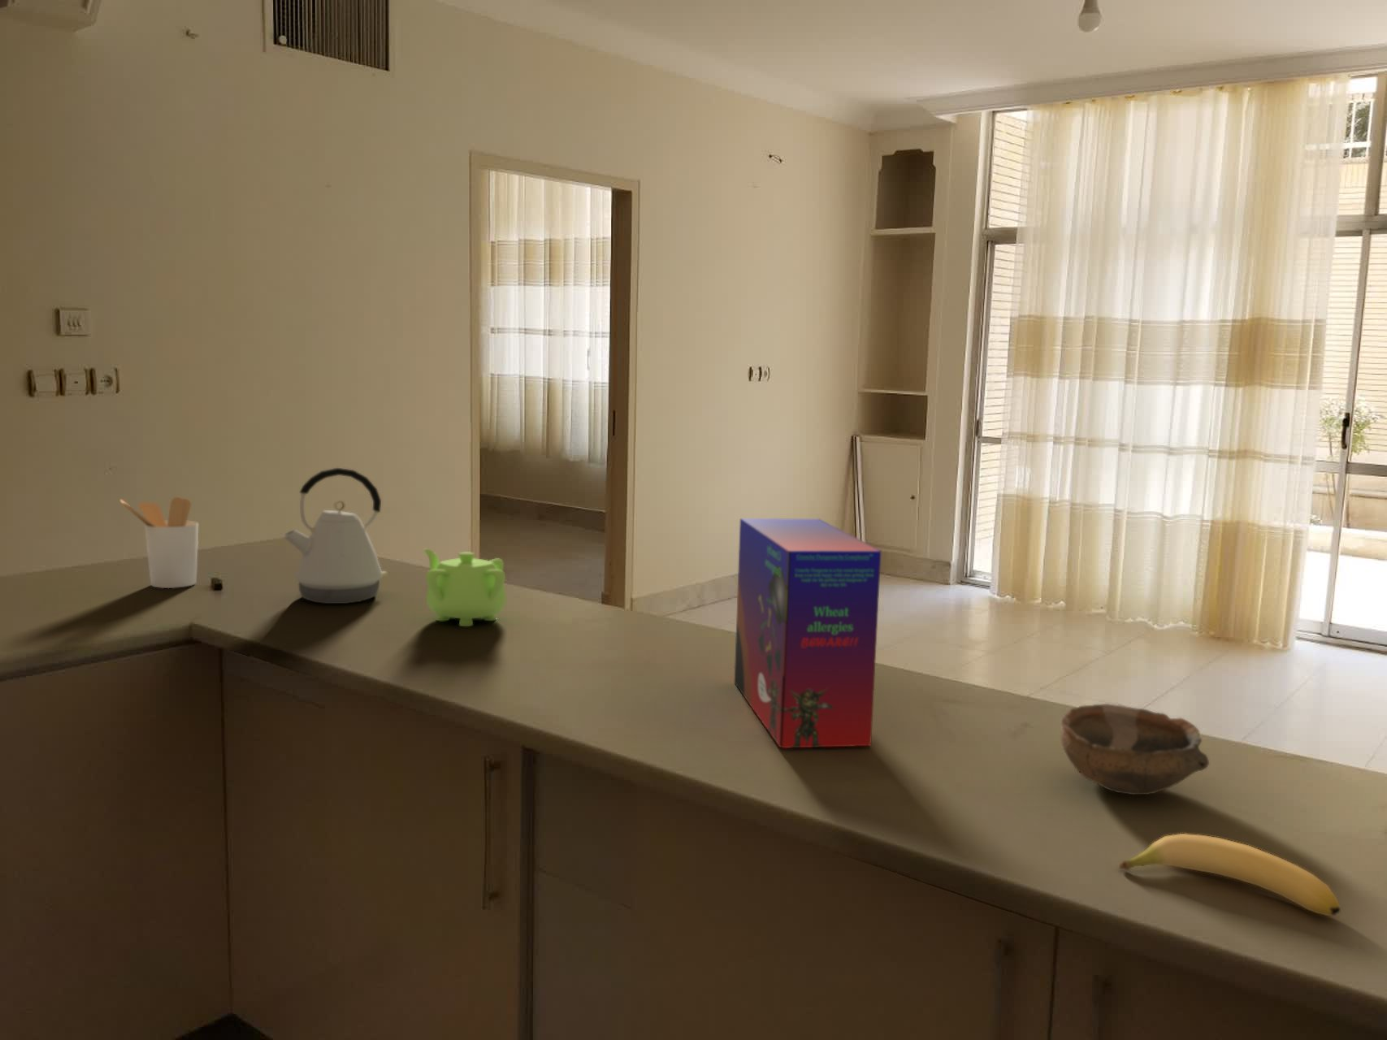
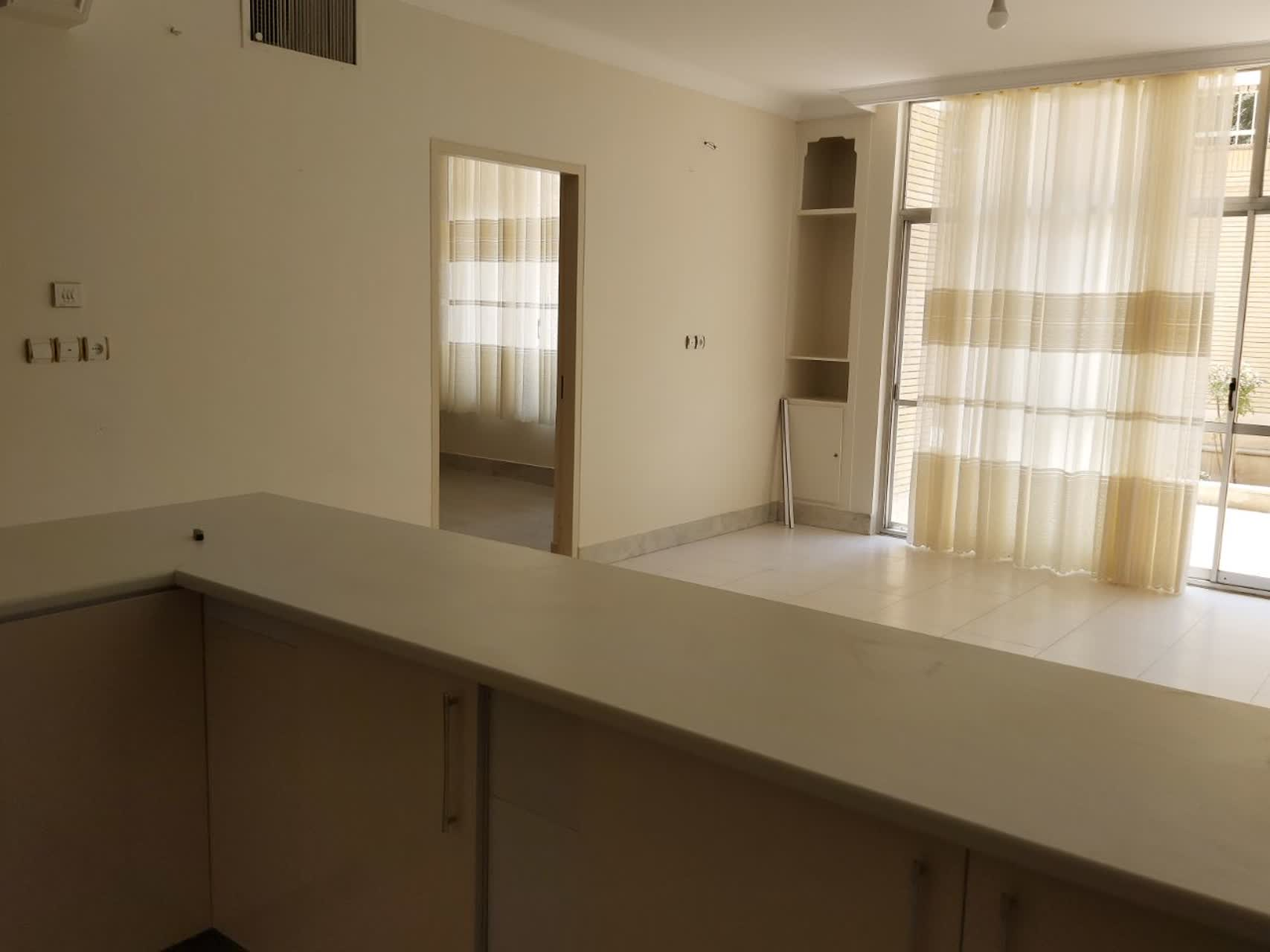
- bowl (1127, 754)
- teapot (463, 586)
- banana (1232, 870)
- kettle (335, 533)
- cereal box (802, 623)
- utensil holder (158, 541)
